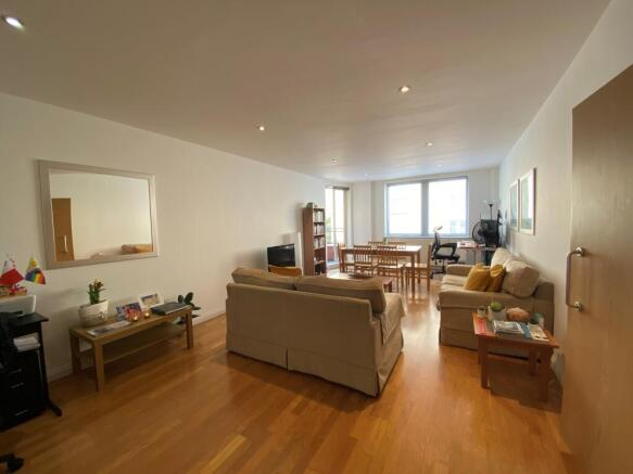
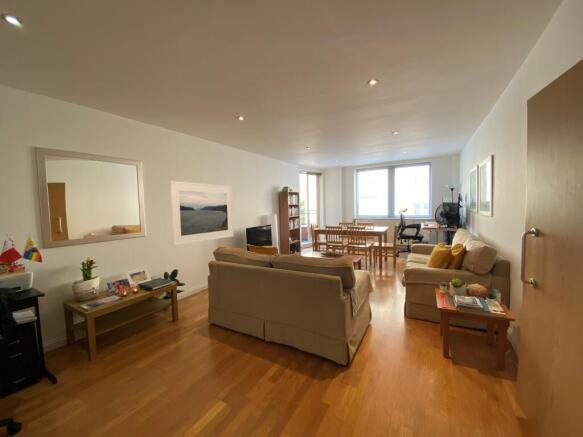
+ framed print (205, 212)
